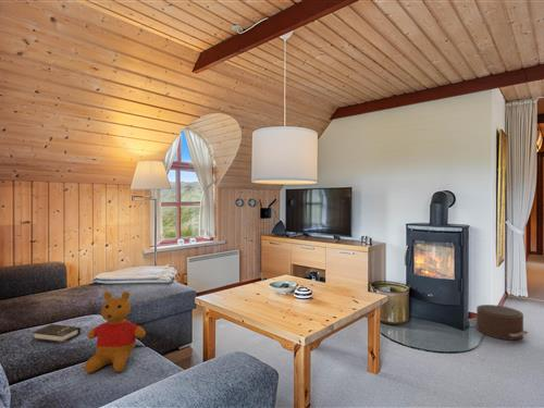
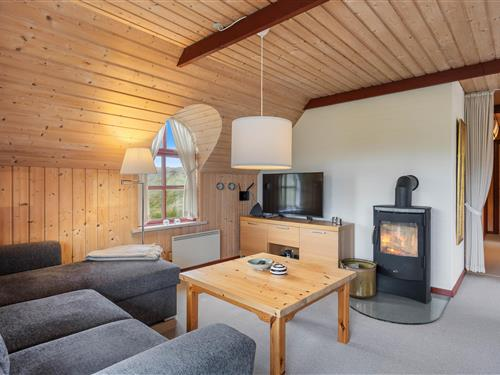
- pouf (496, 321)
- teddy bear (112, 329)
- hardback book (57, 333)
